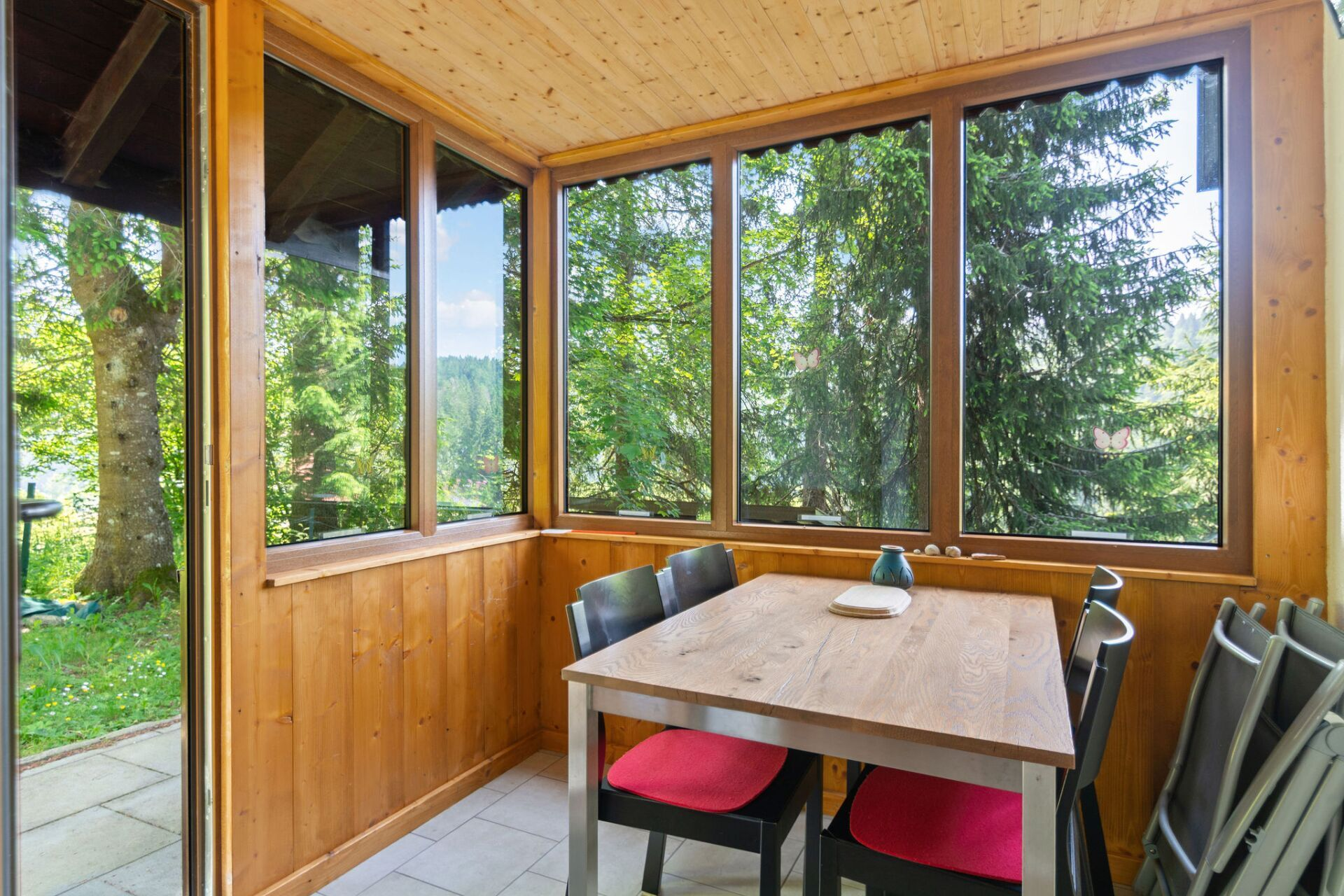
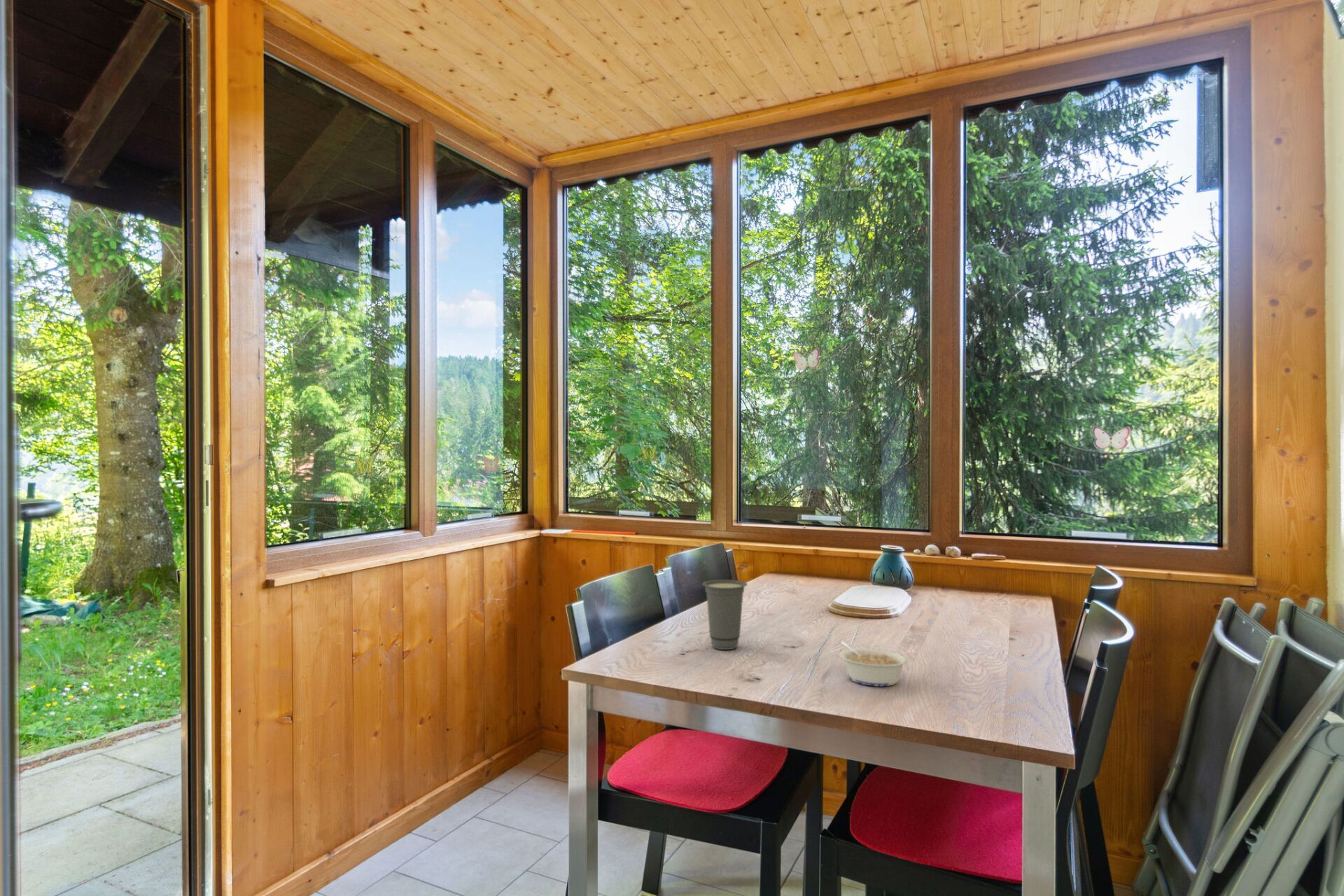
+ cup (724, 615)
+ legume (870, 665)
